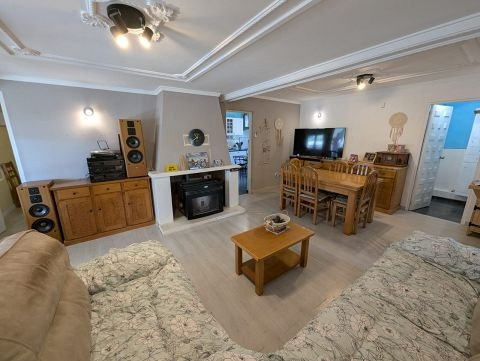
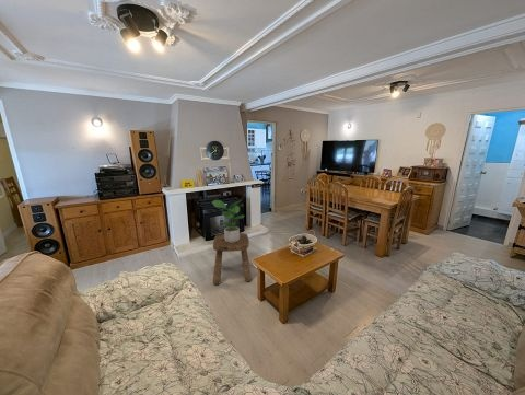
+ potted plant (229, 219)
+ stool (232, 251)
